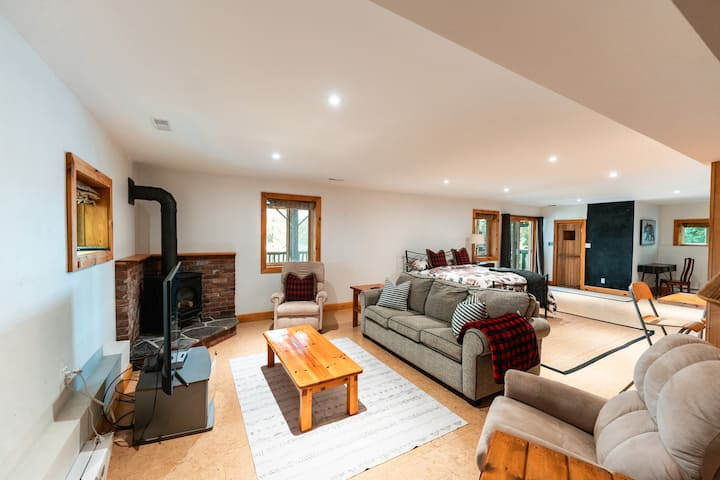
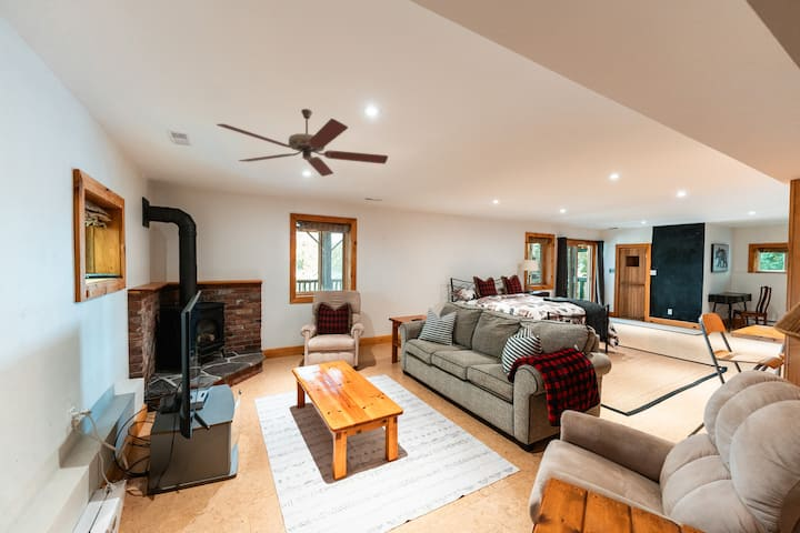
+ ceiling fan (312, 135)
